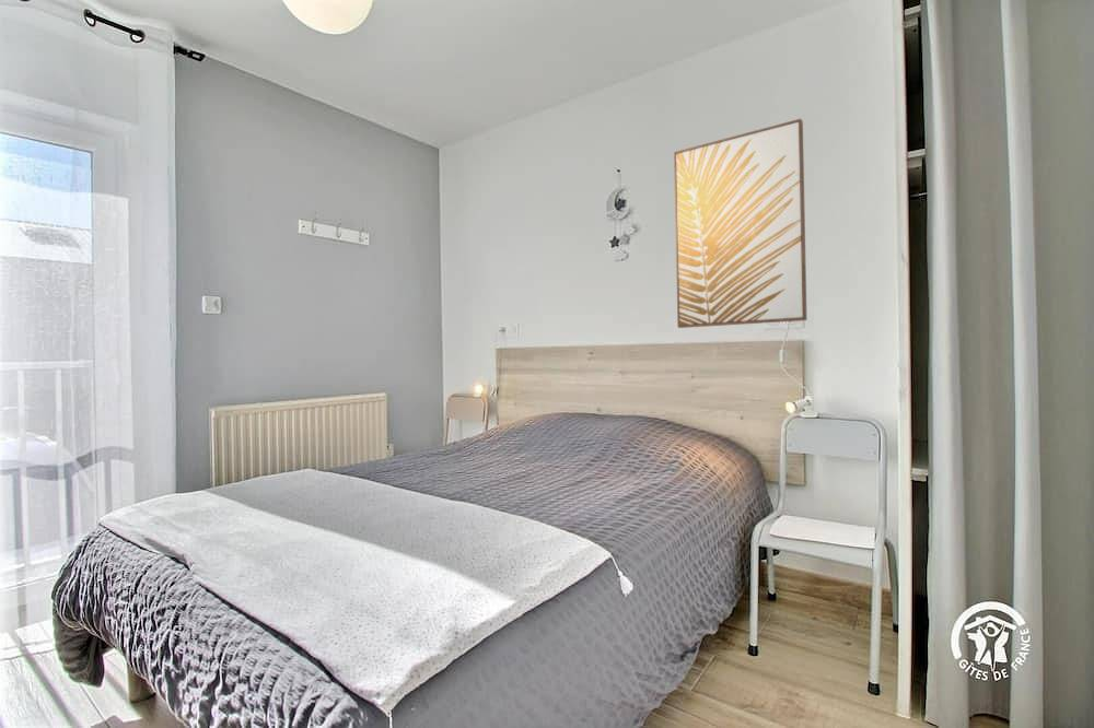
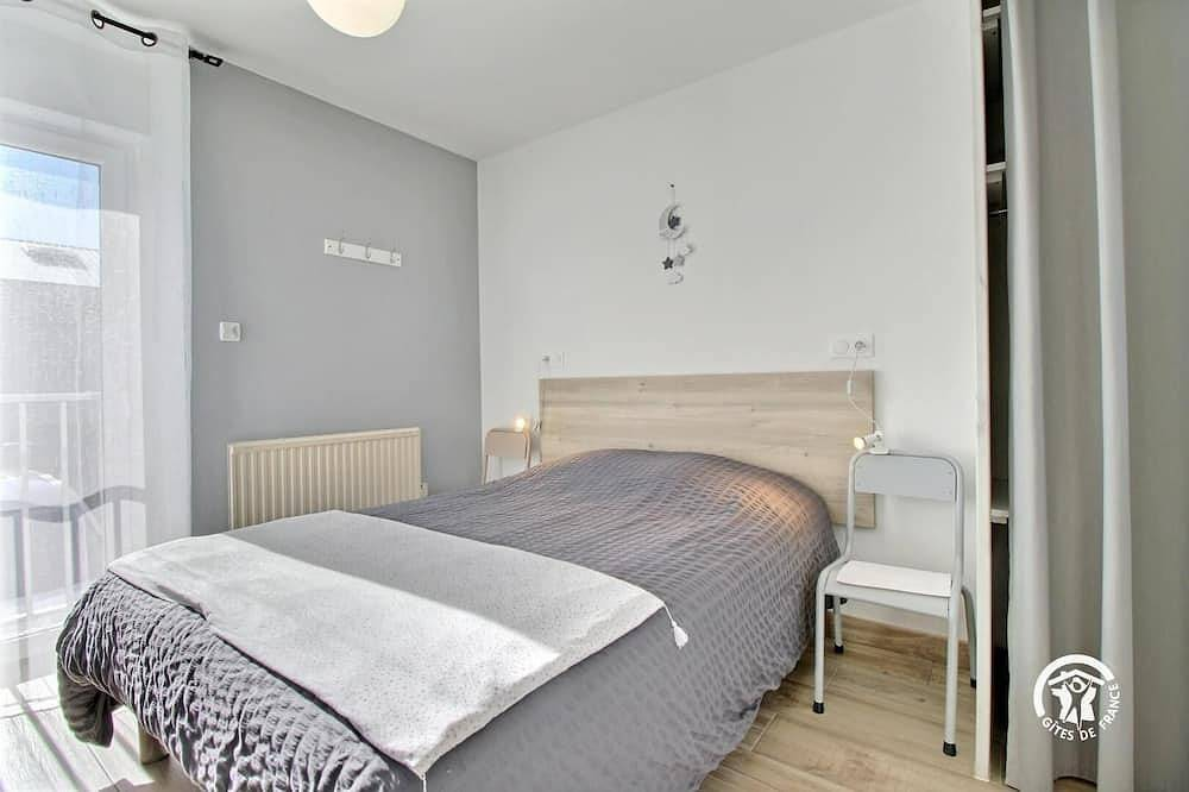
- wall art (736, 231)
